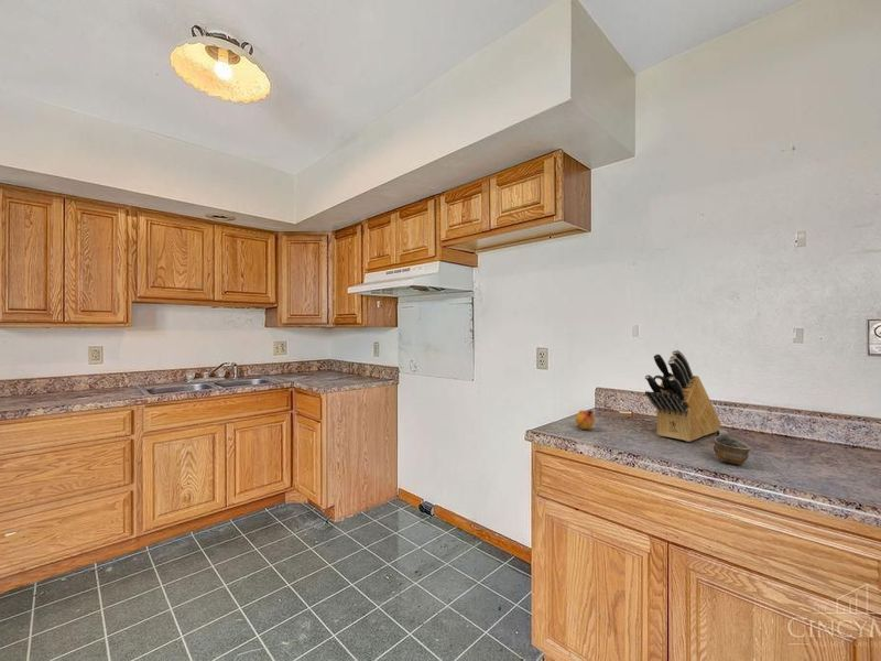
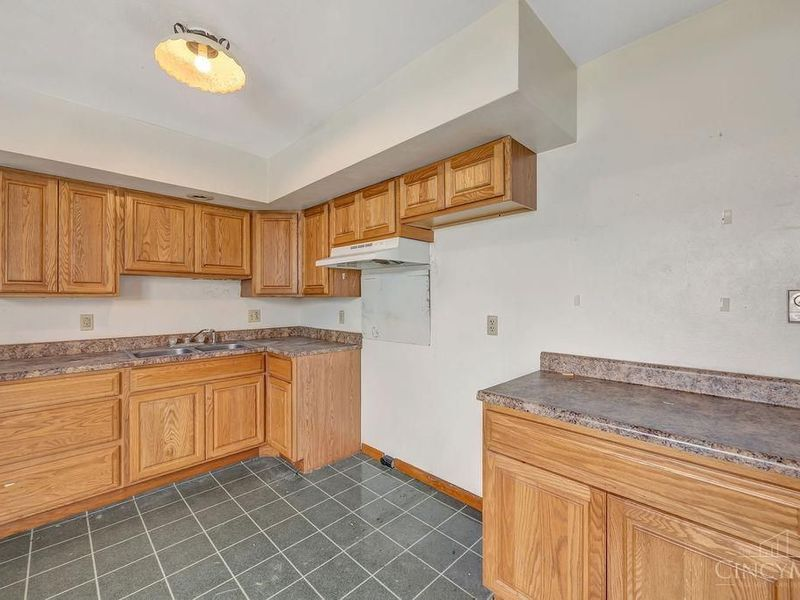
- knife block (683, 392)
- fruit (585, 419)
- cup (731, 447)
